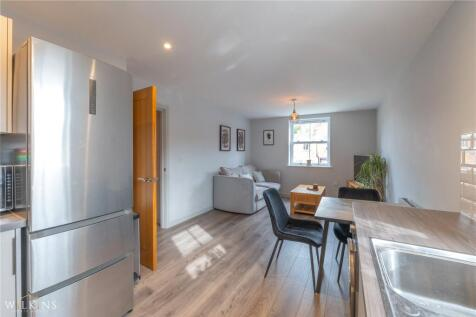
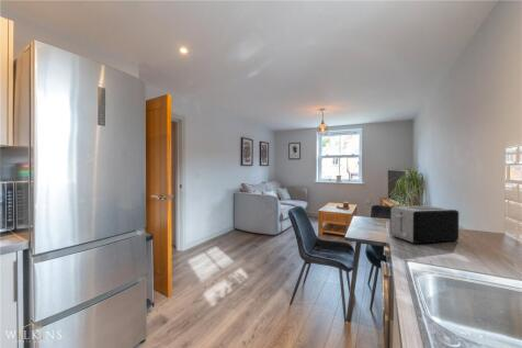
+ toaster (422, 223)
